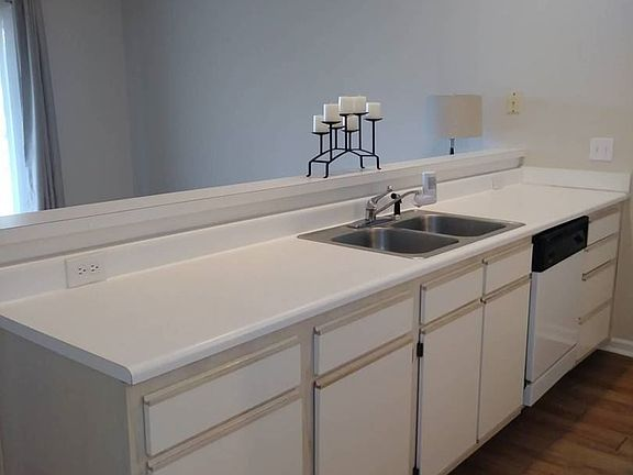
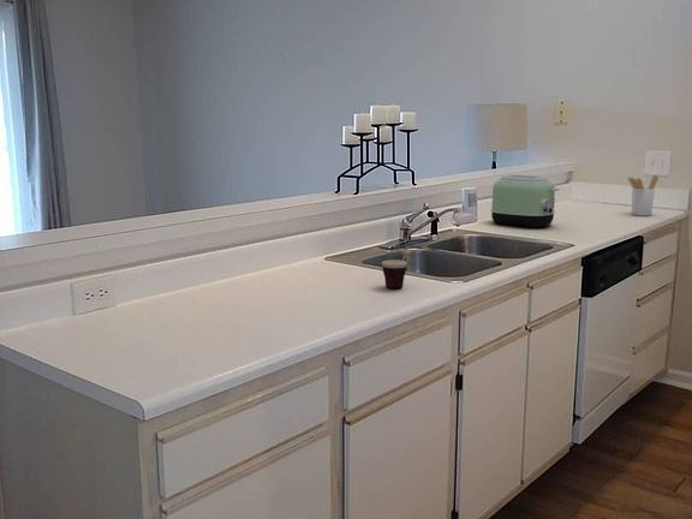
+ cup (401, 264)
+ toaster (525, 199)
+ utensil holder (639, 195)
